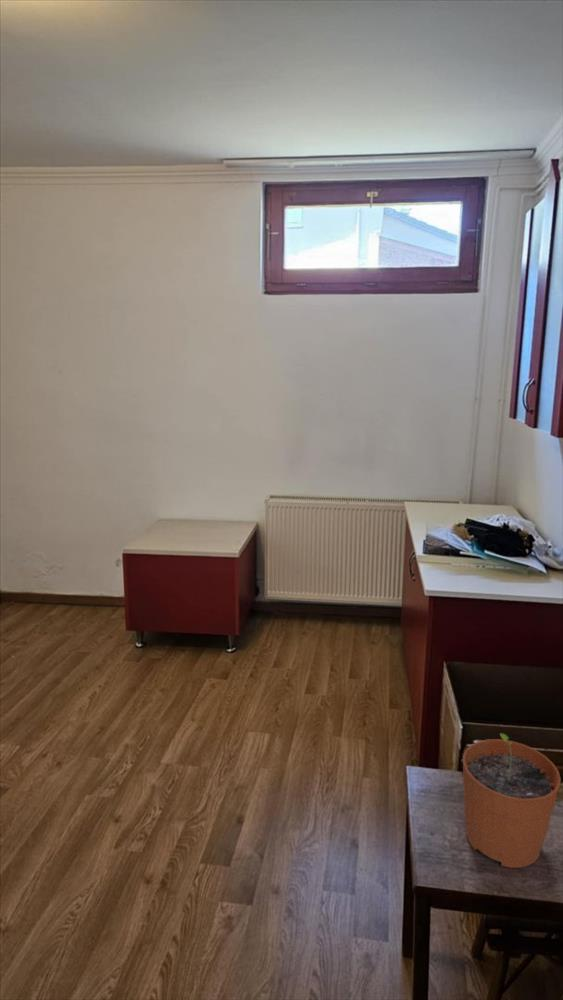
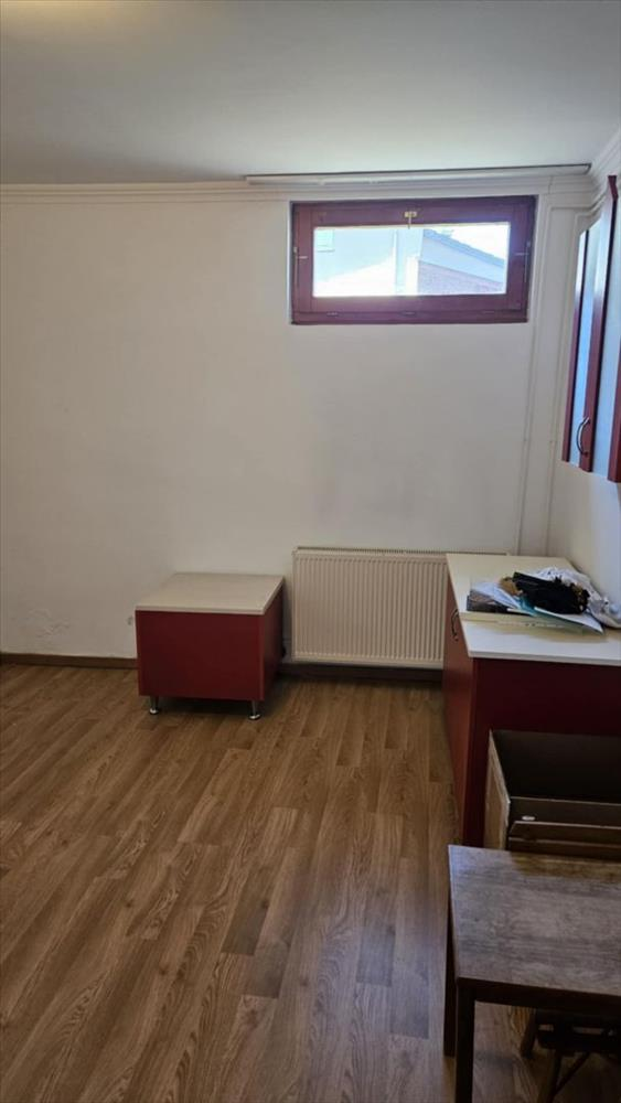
- plant pot (508, 785)
